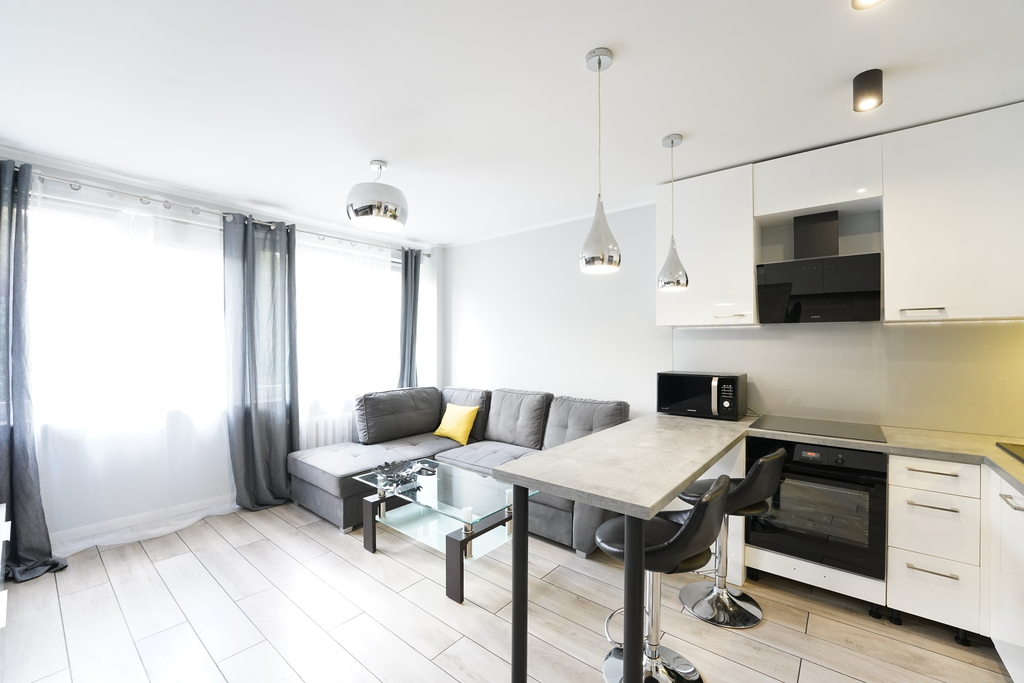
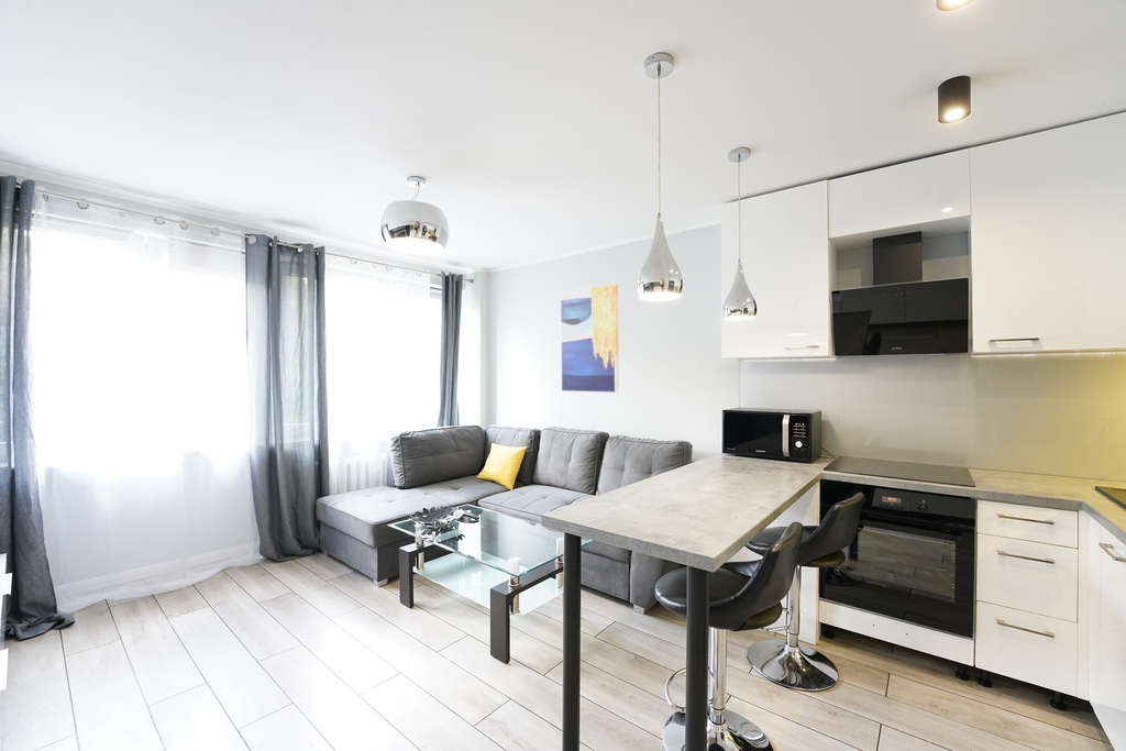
+ wall art (588, 340)
